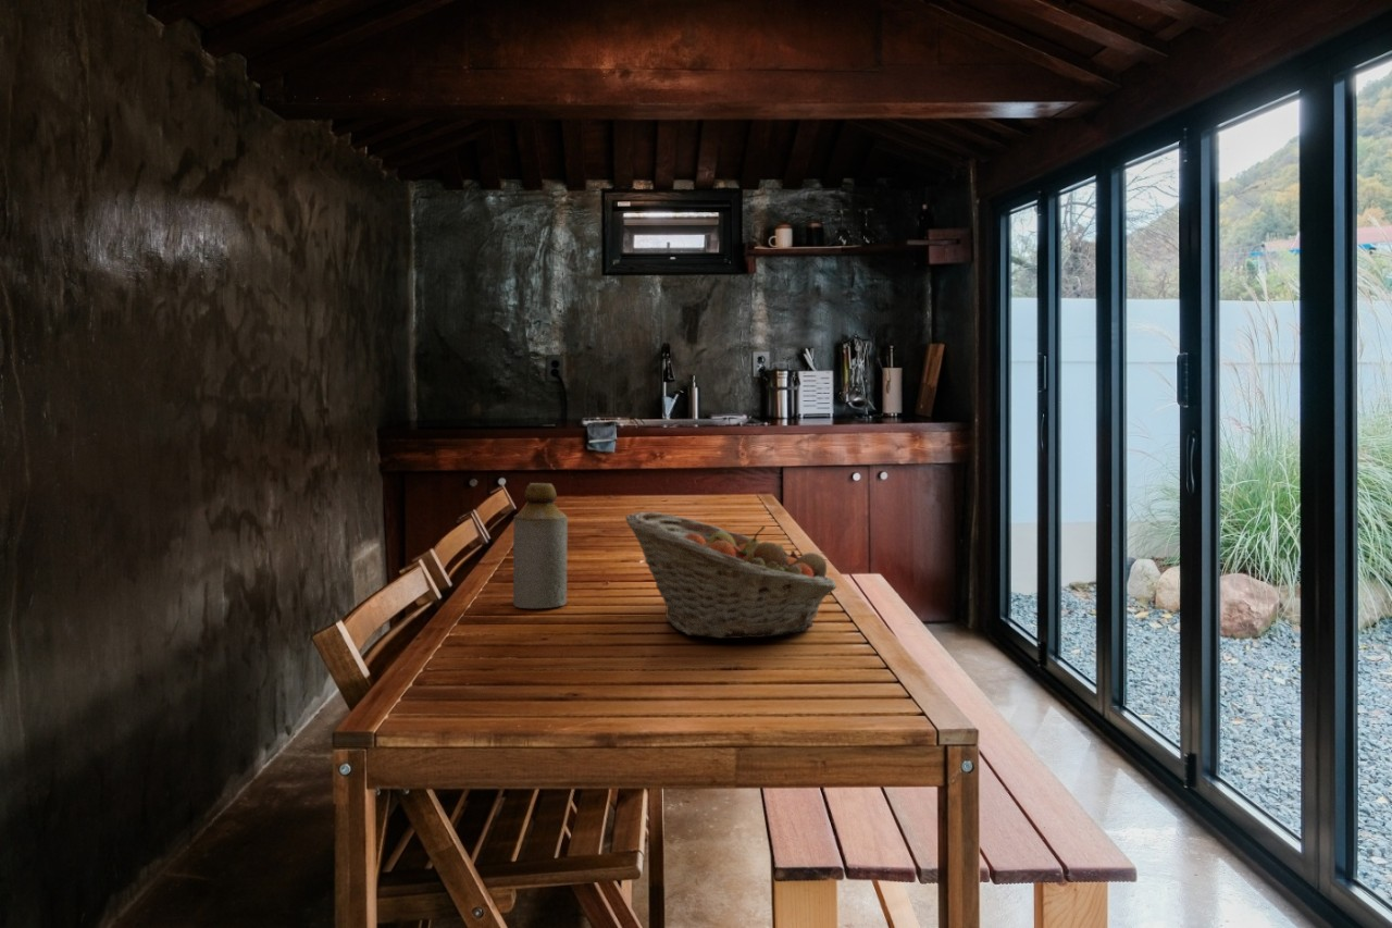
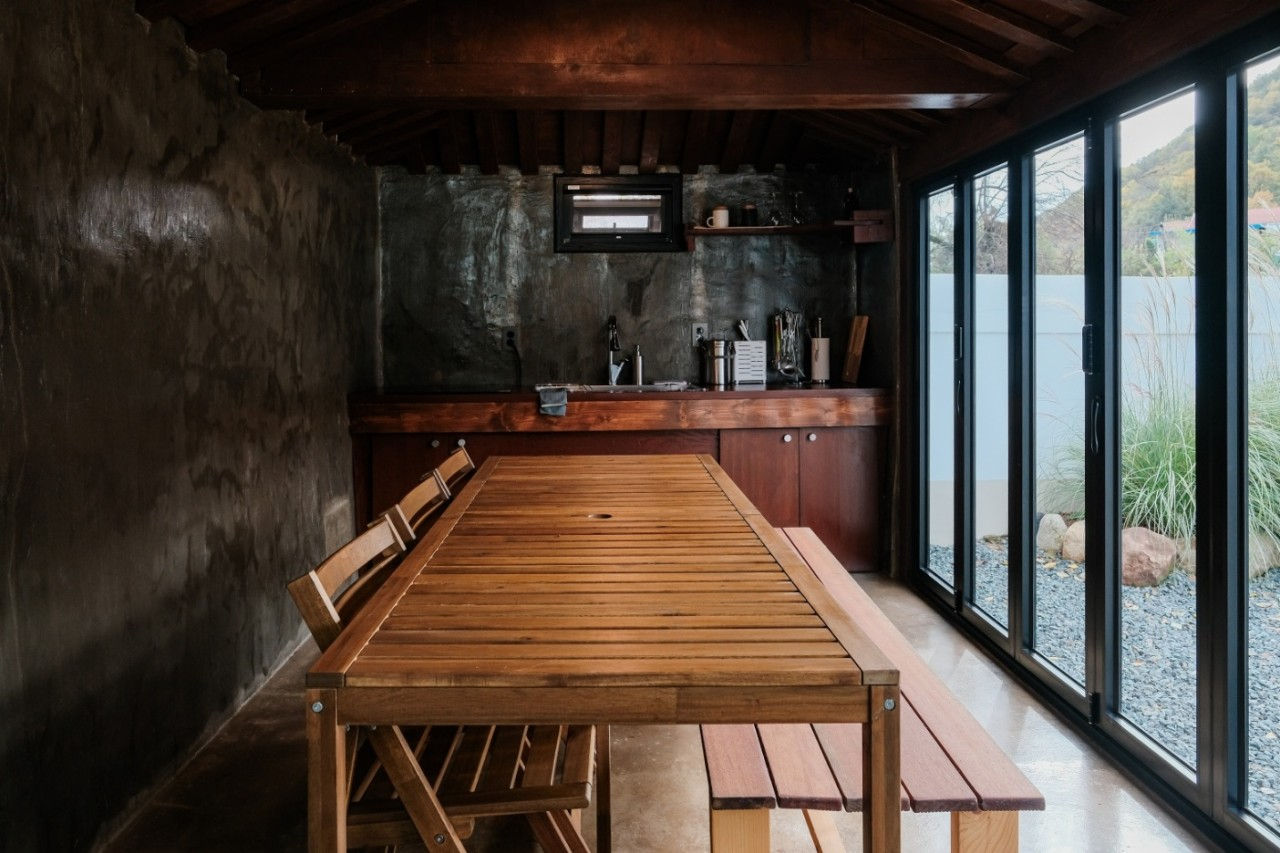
- bottle (539, 543)
- fruit basket (729, 567)
